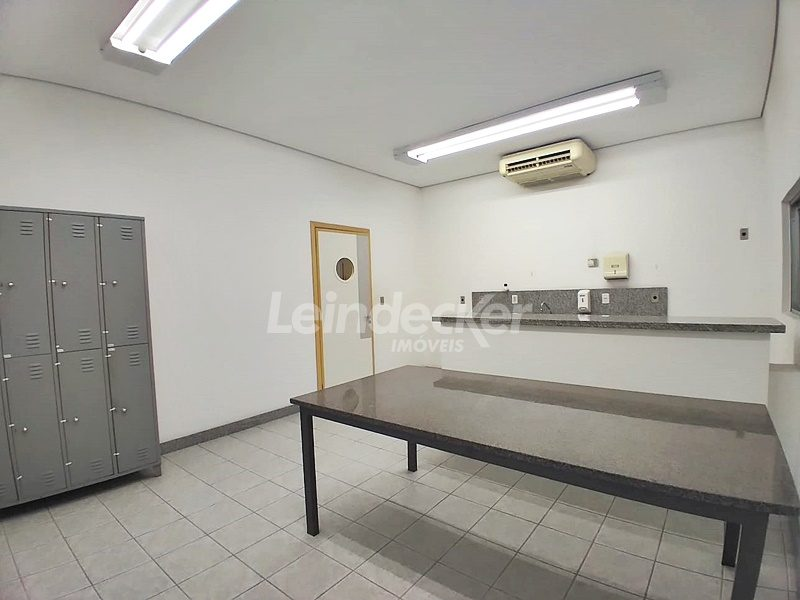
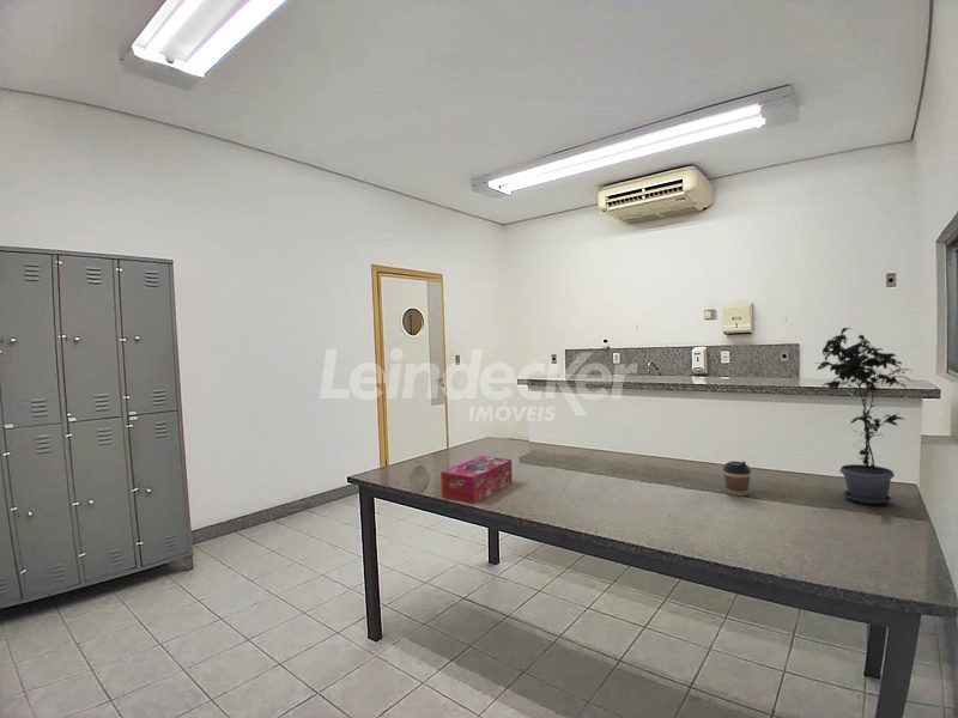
+ potted plant (863, 413)
+ tissue box (478, 477)
+ coffee cup (736, 476)
